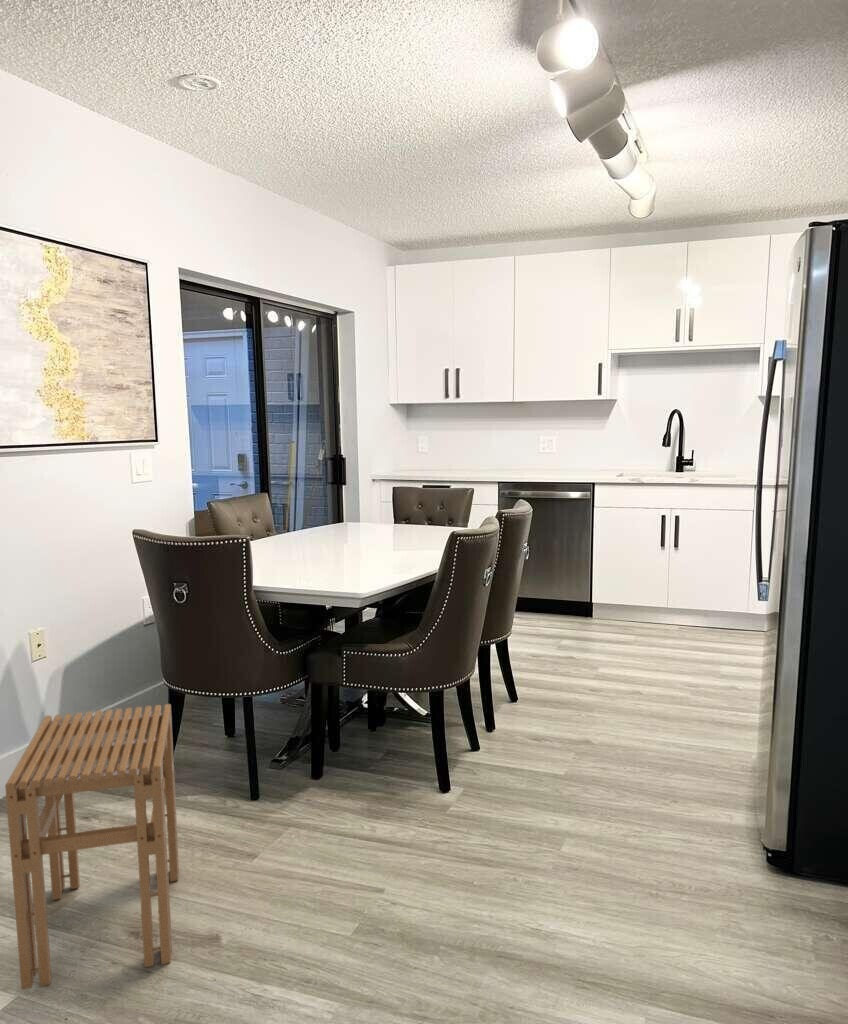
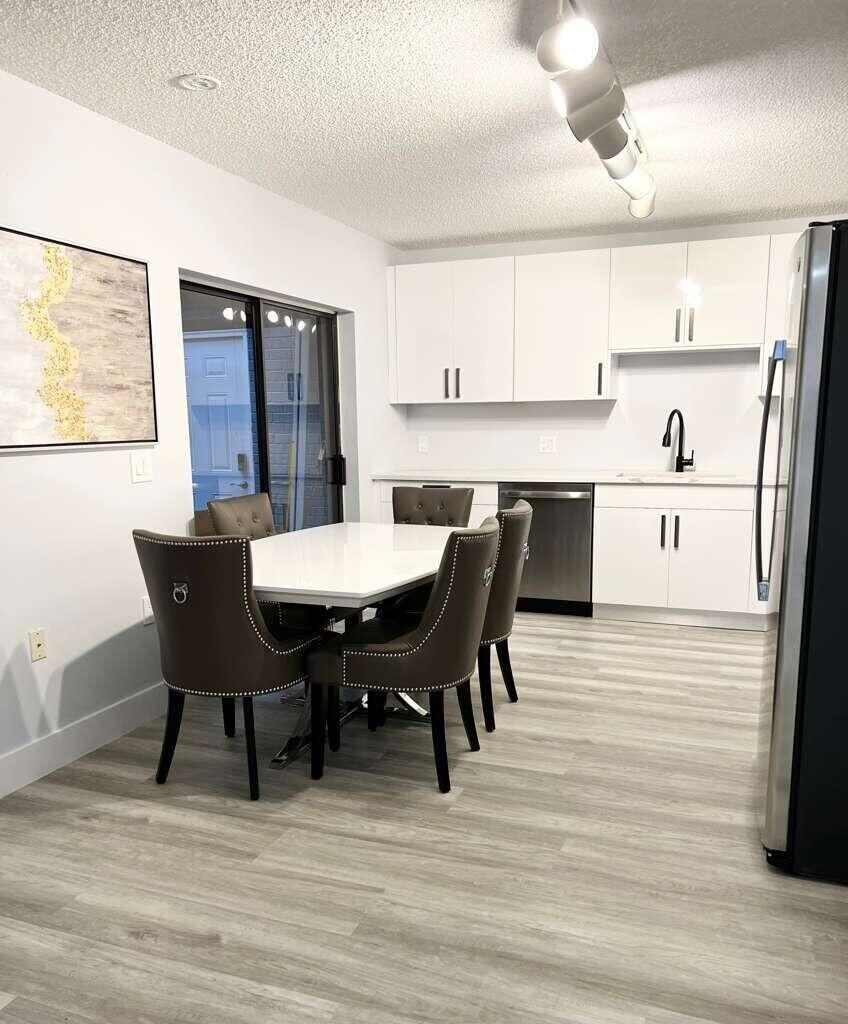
- stool (103, 831)
